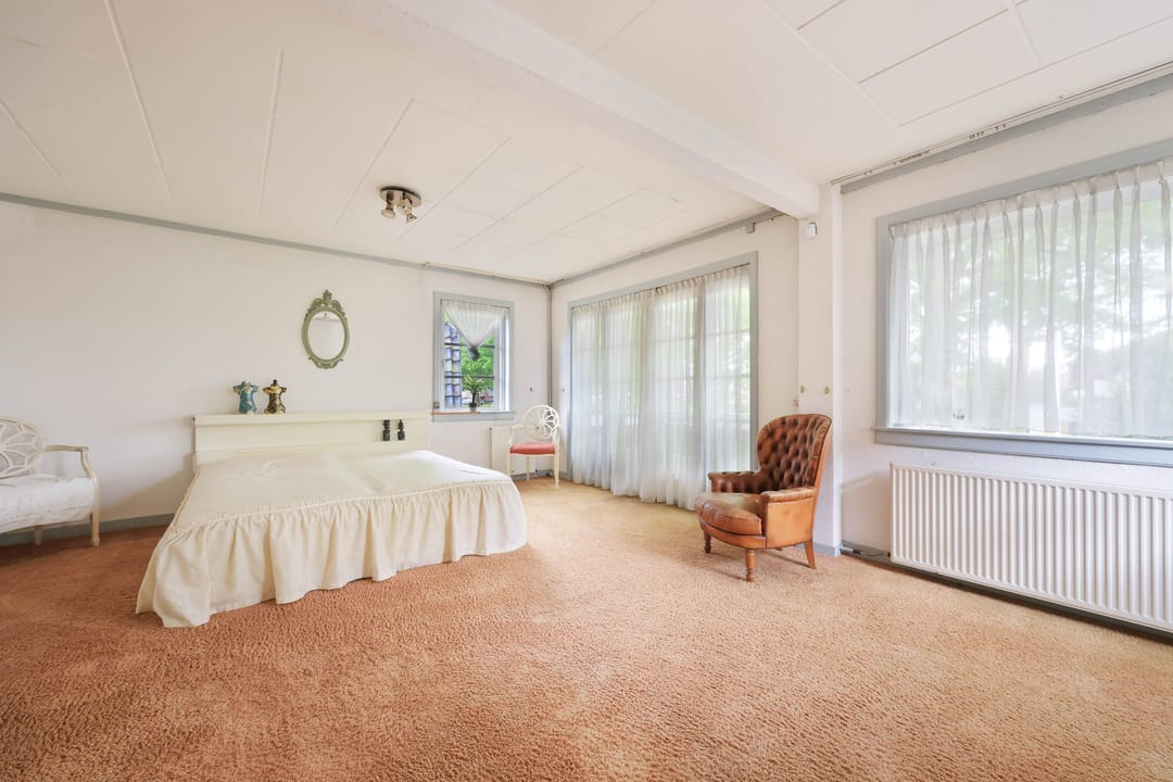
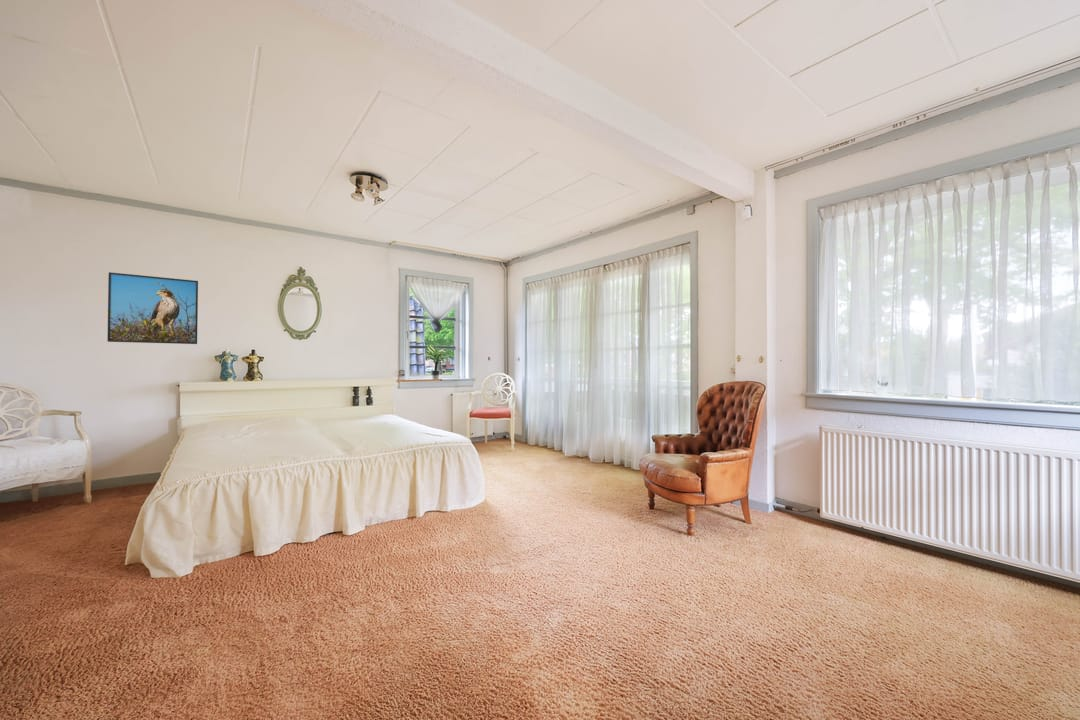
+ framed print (155, 309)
